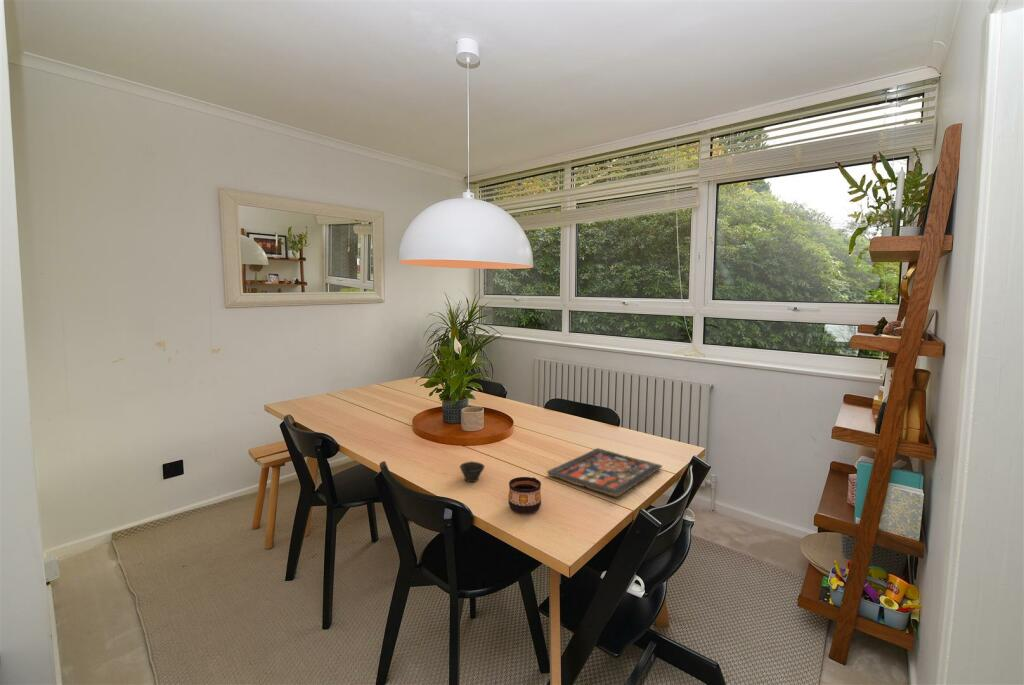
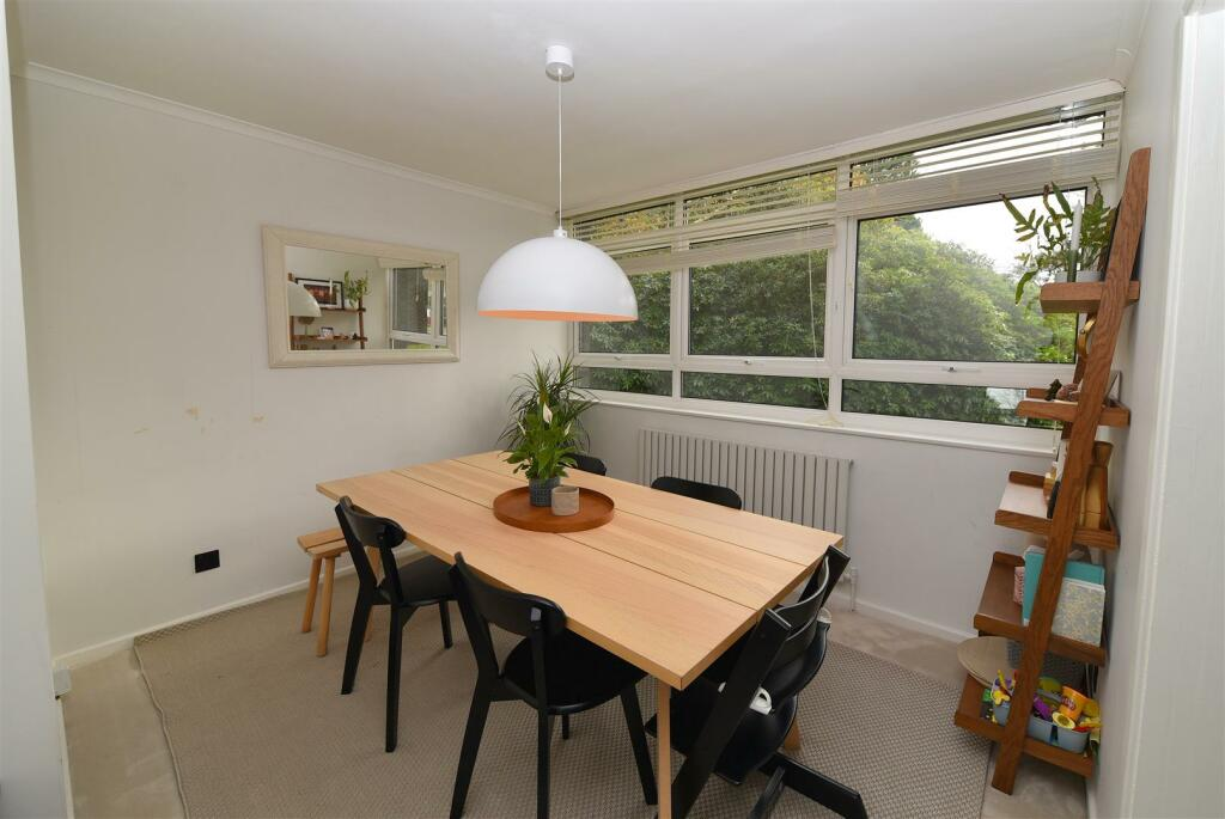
- cup (472, 472)
- cup (526, 495)
- board game (606, 469)
